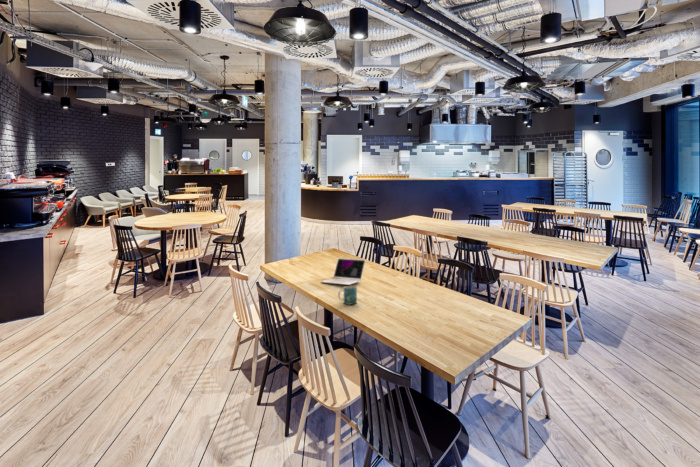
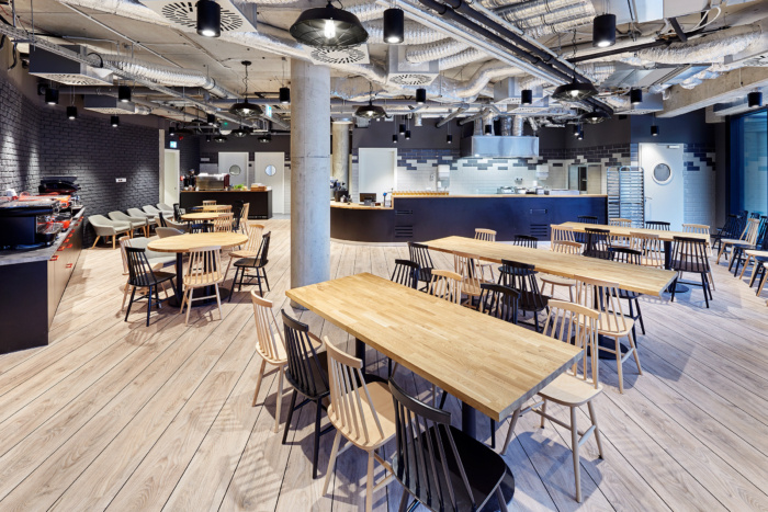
- laptop (343, 269)
- mug (347, 295)
